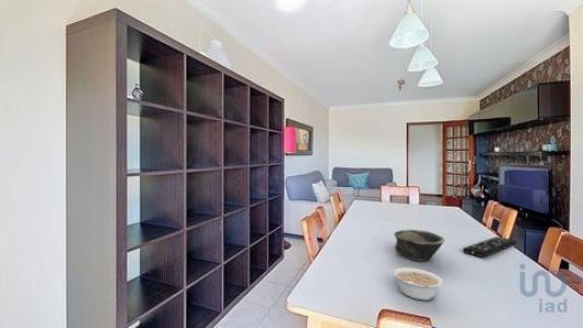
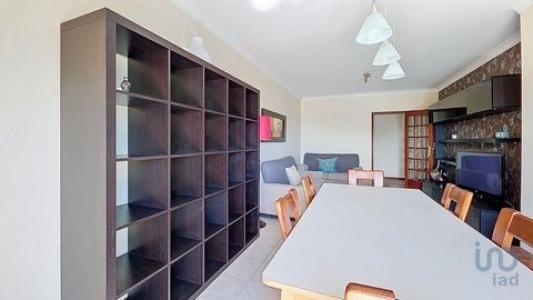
- bowl (418, 246)
- legume (418, 283)
- remote control (490, 245)
